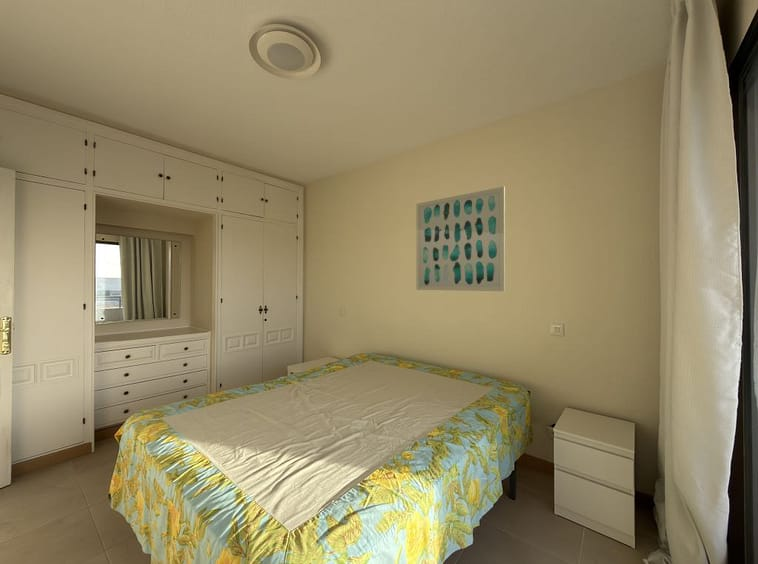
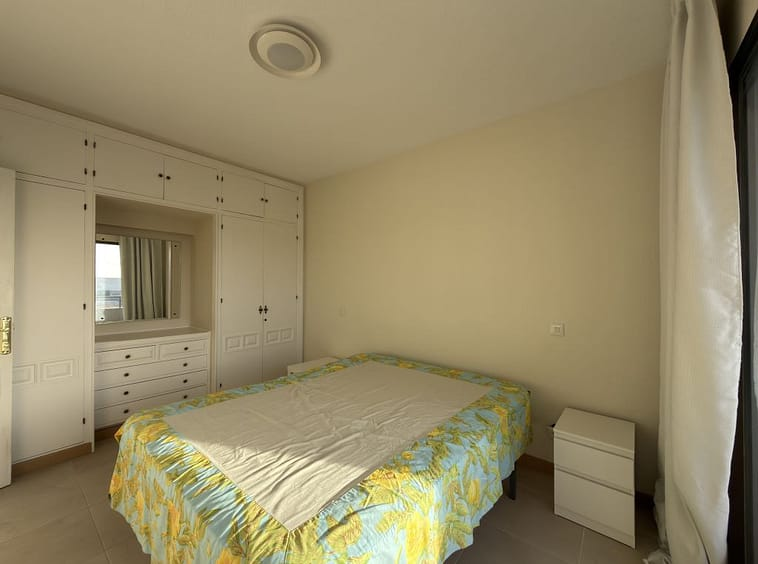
- wall art (456, 243)
